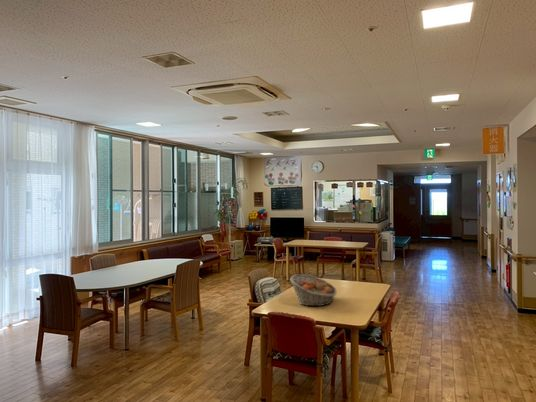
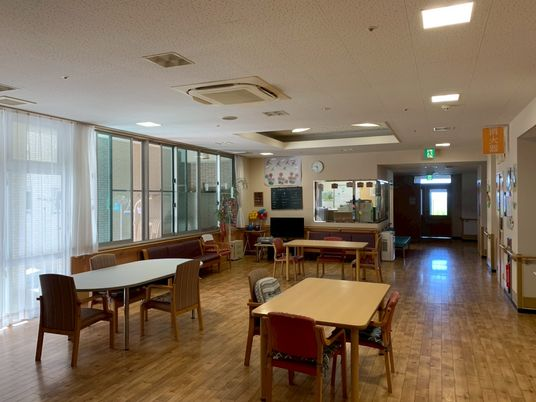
- fruit basket (313, 289)
